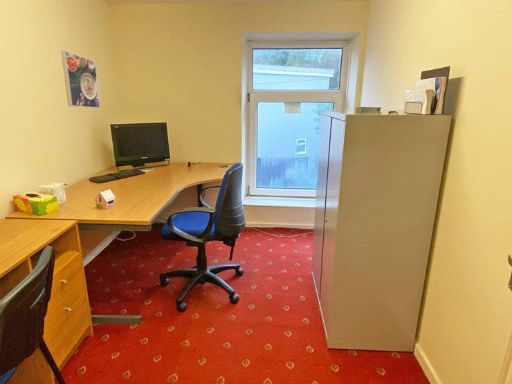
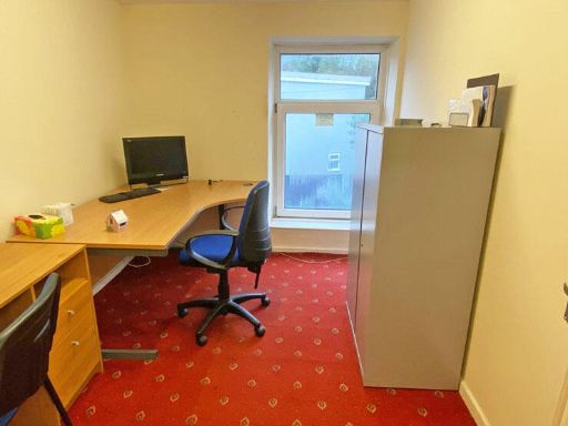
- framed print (82, 82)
